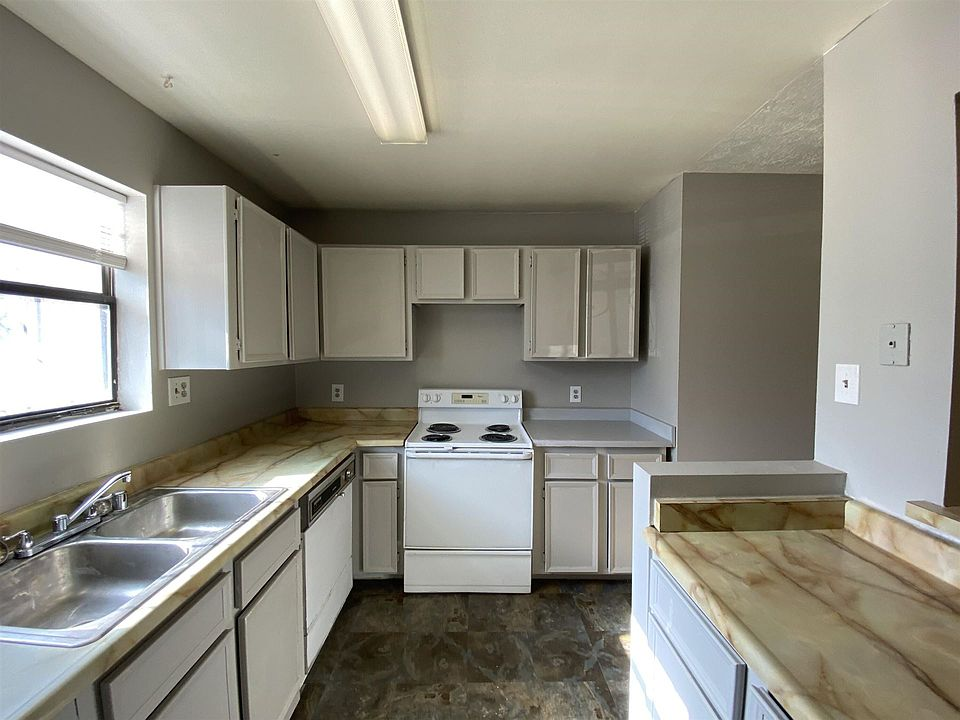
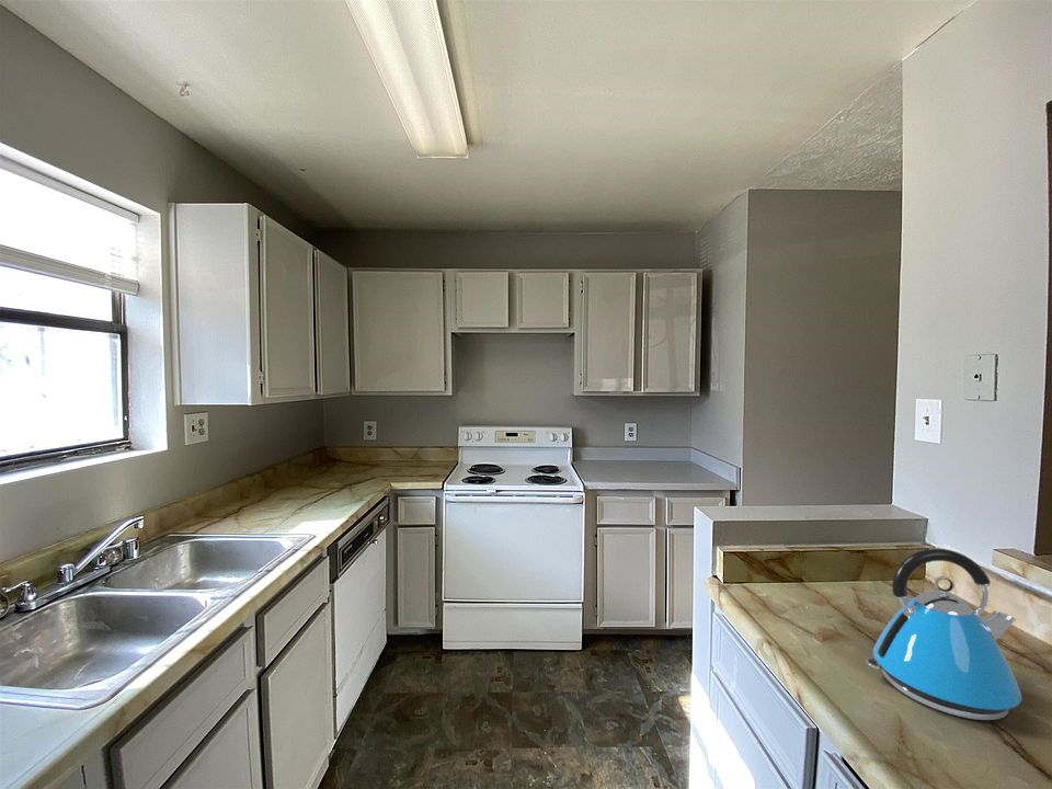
+ kettle (938, 617)
